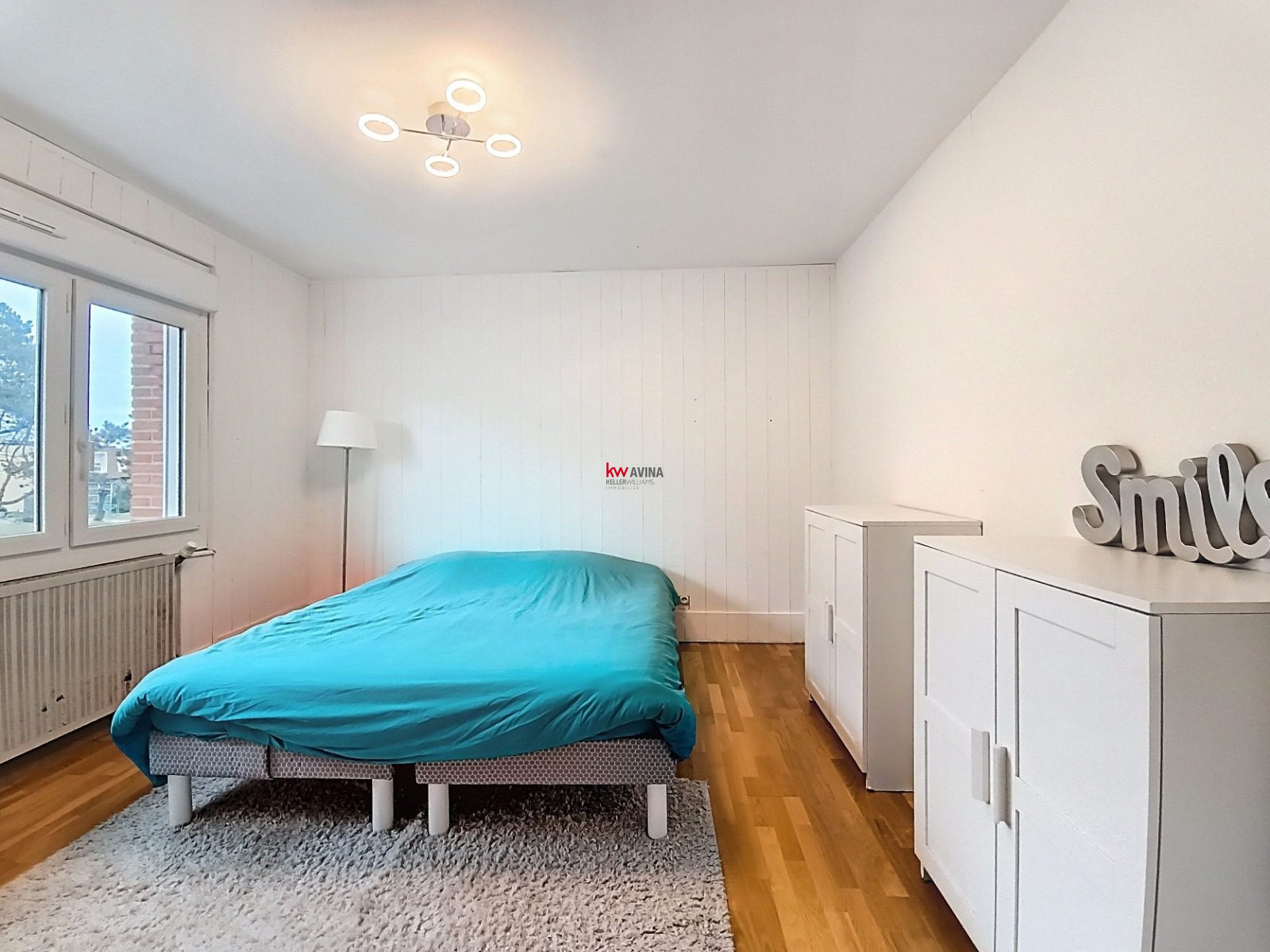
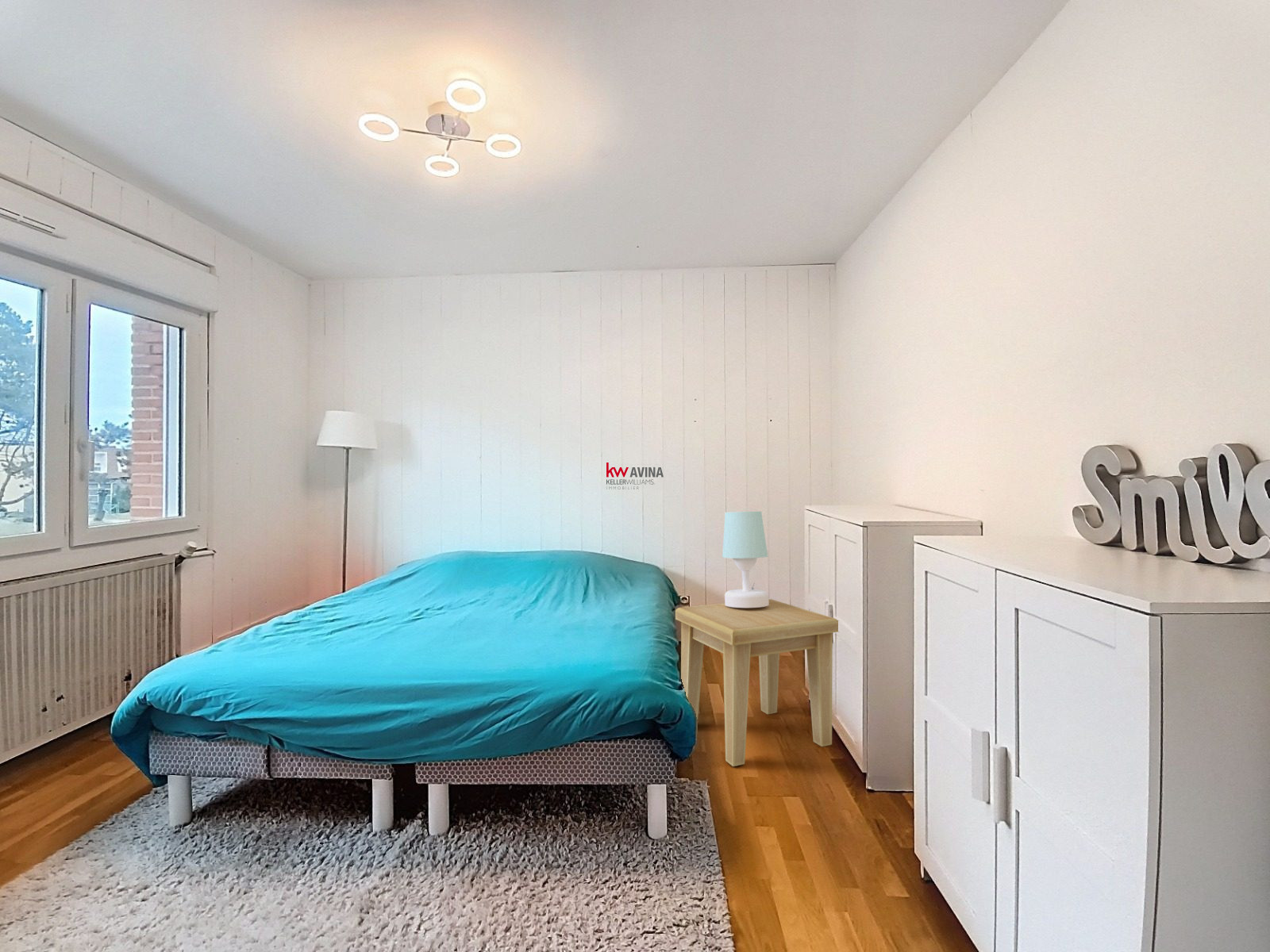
+ side table (749, 674)
+ table lamp (747, 559)
